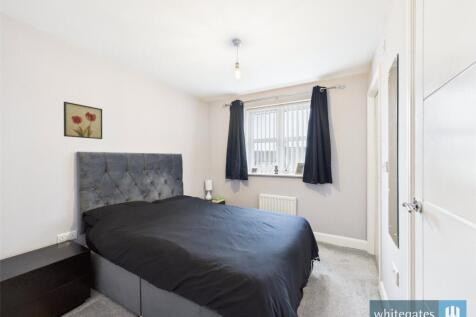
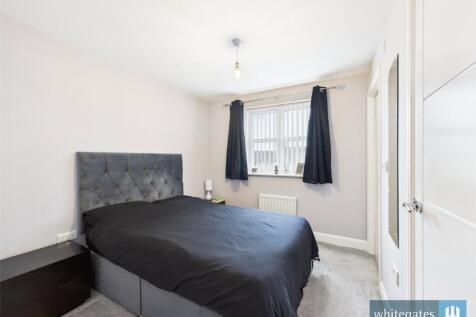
- wall art (83, 121)
